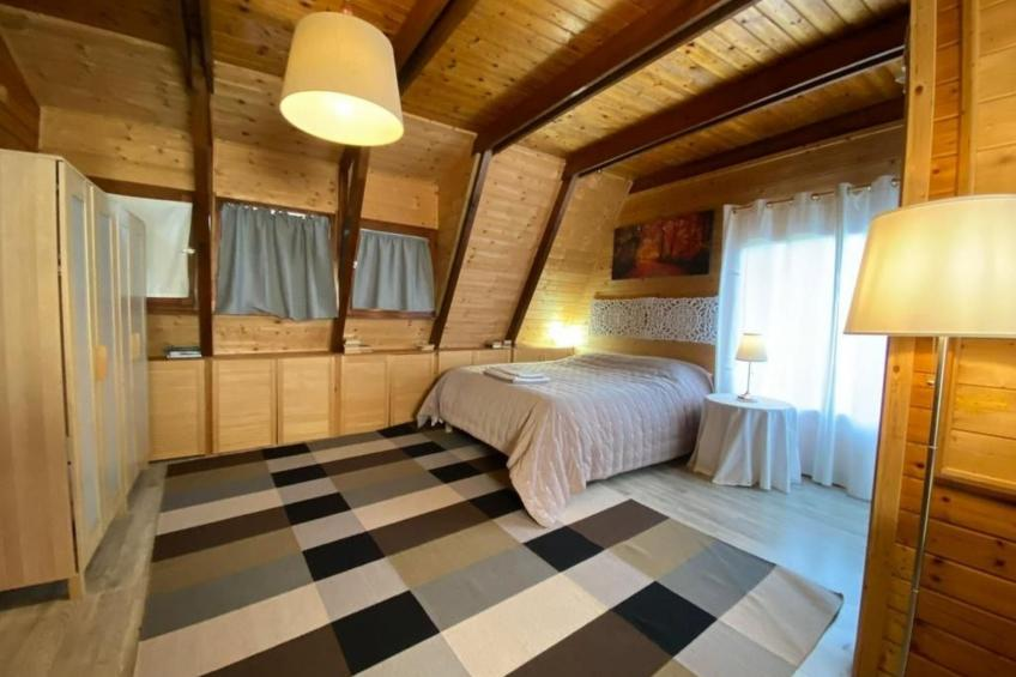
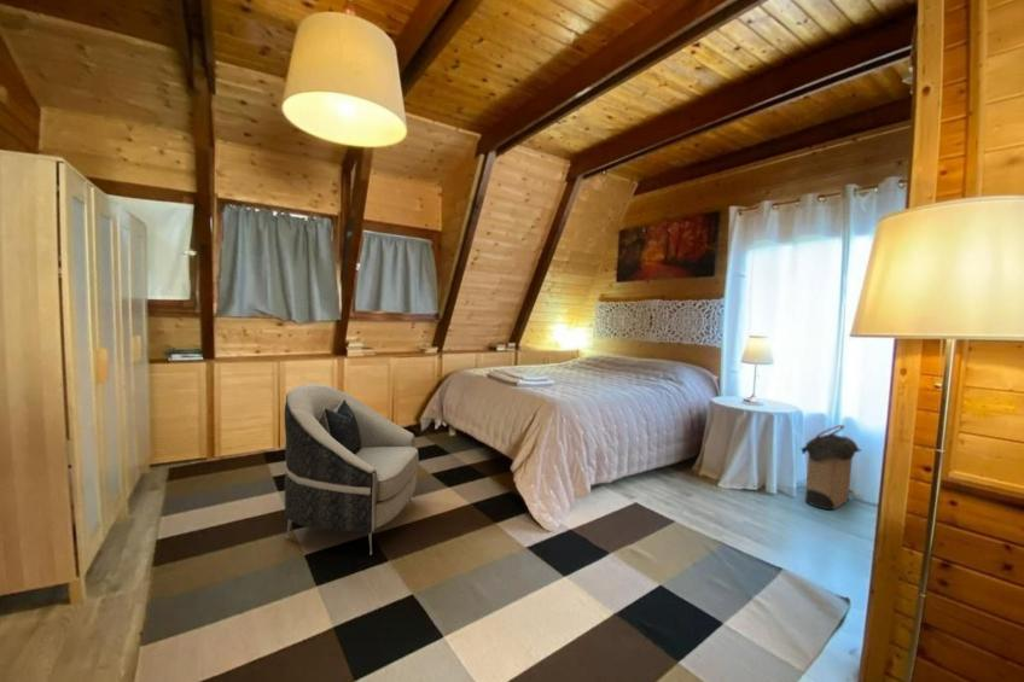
+ laundry hamper (828, 460)
+ armchair (353, 441)
